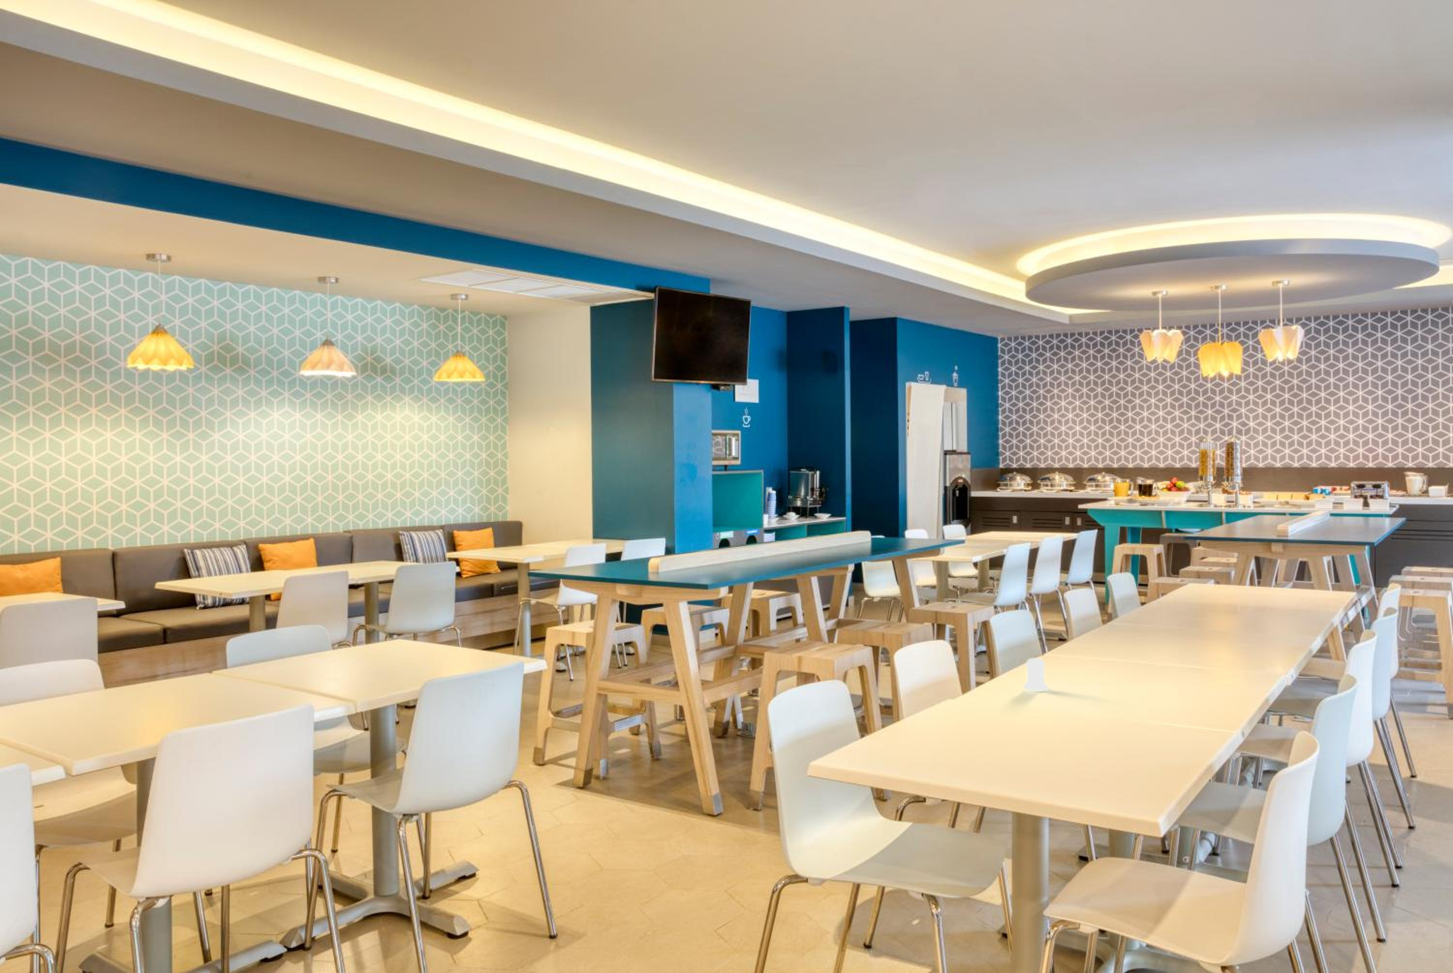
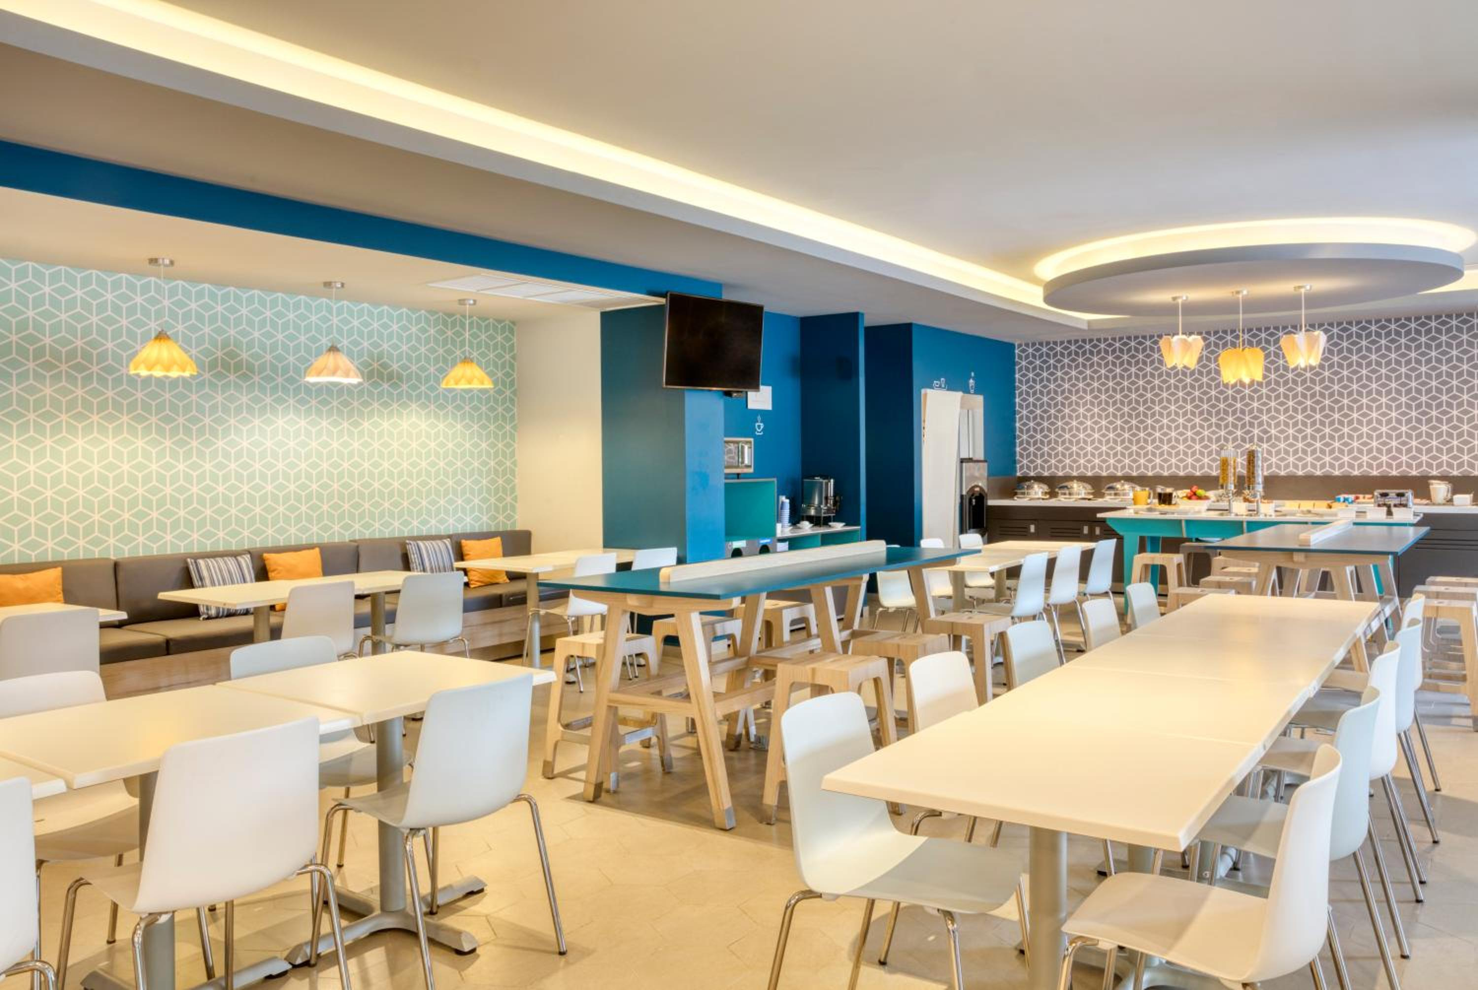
- salt shaker (1036, 673)
